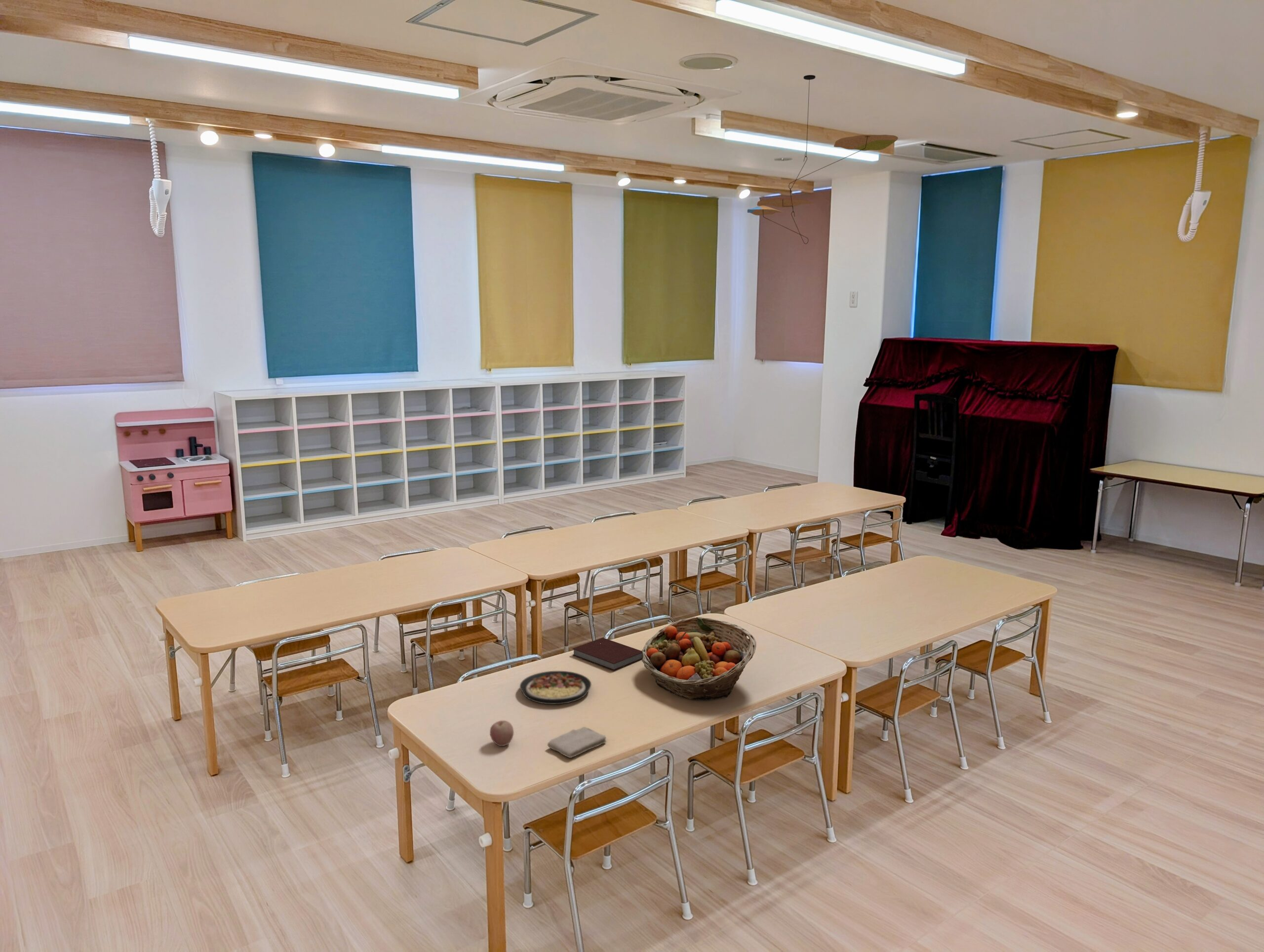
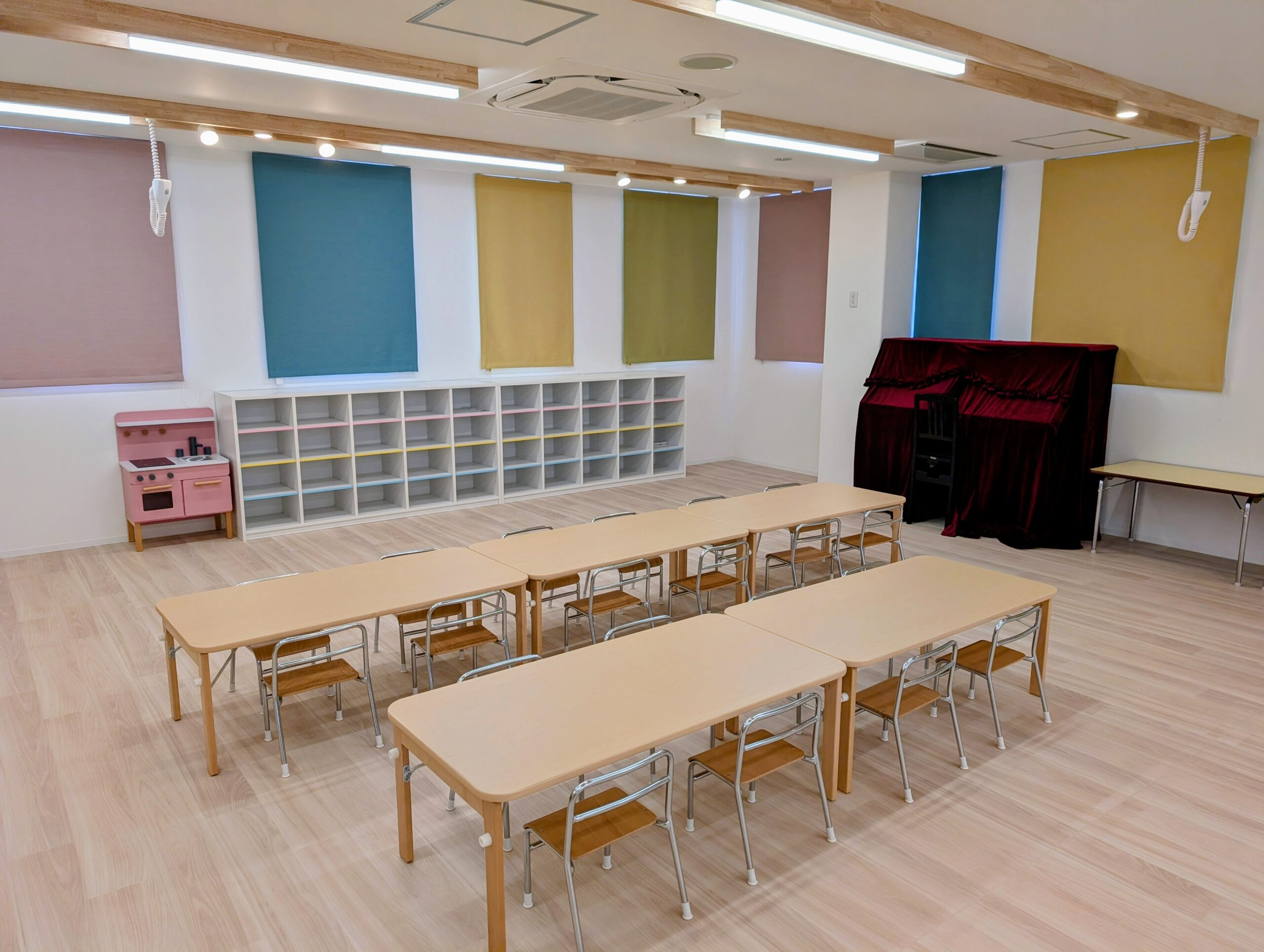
- washcloth (578, 741)
- fruit basket (698, 658)
- ceiling mobile (823, 167)
- plate (555, 686)
- apple (501, 733)
- notebook (608, 653)
